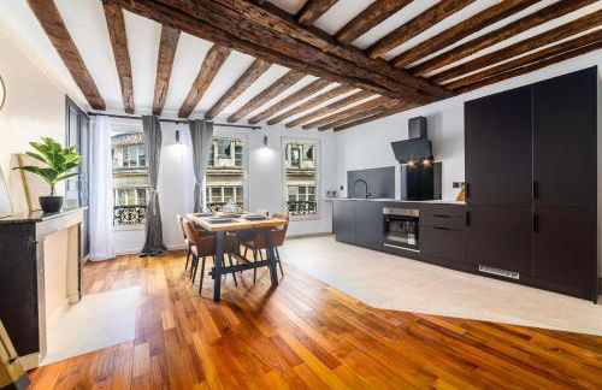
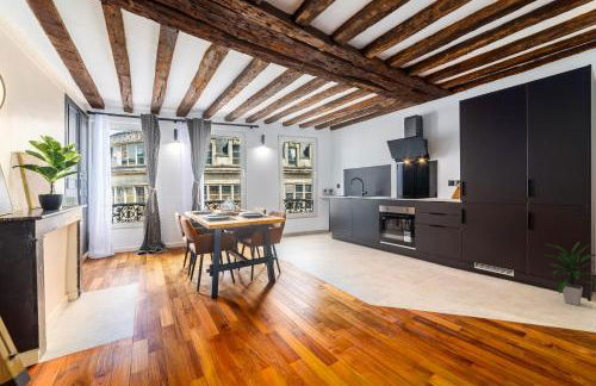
+ indoor plant (569, 270)
